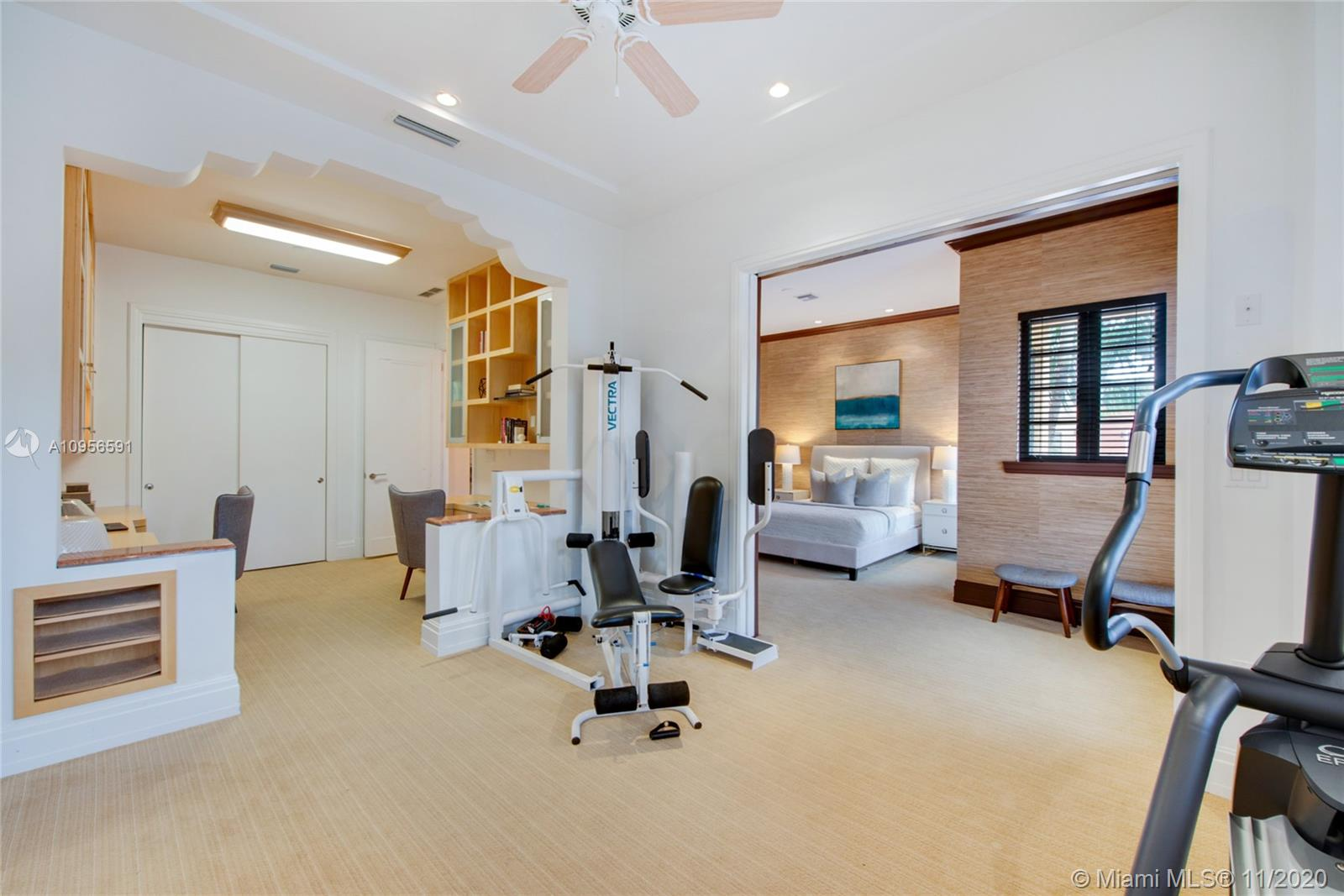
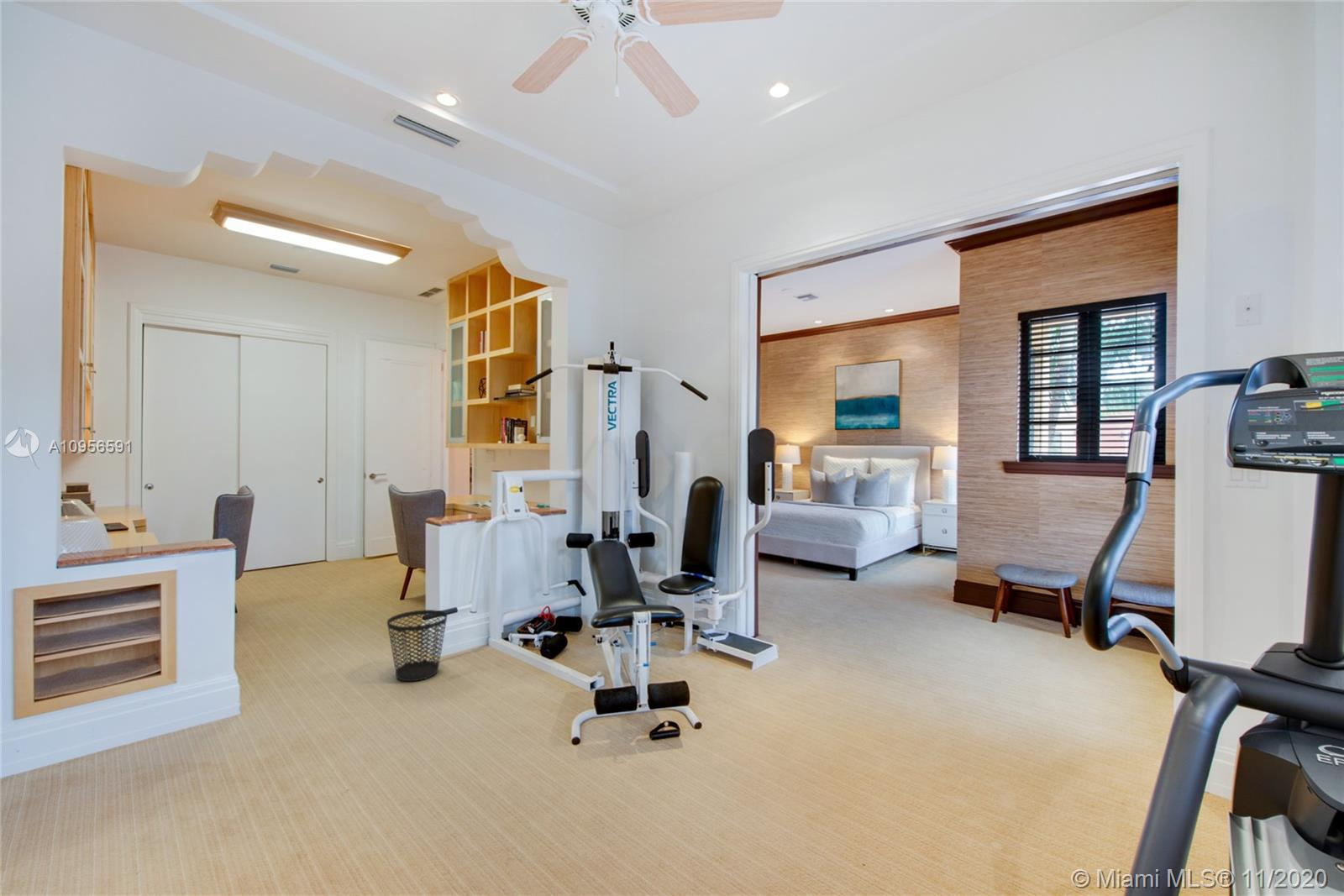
+ wastebasket (417, 646)
